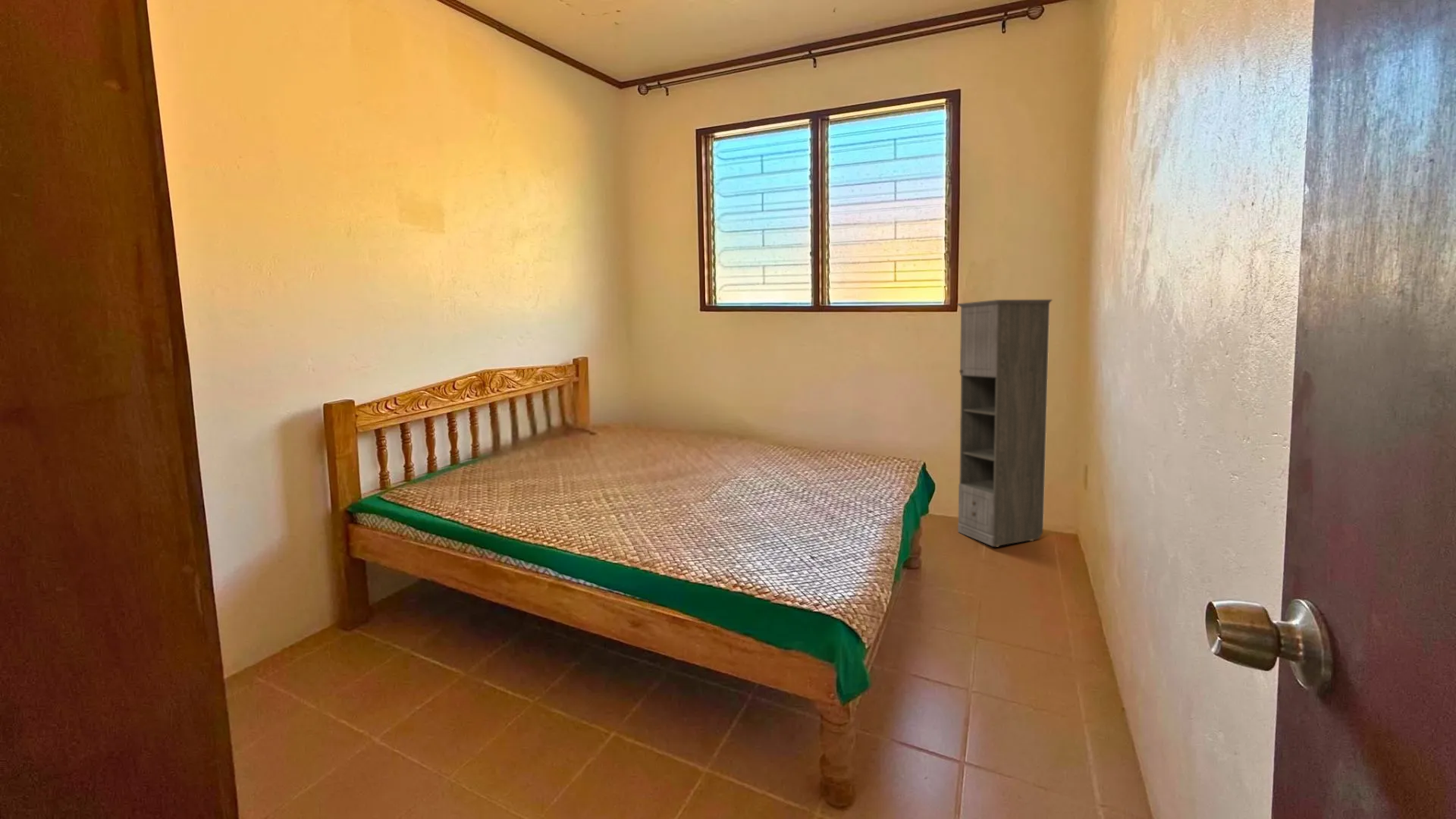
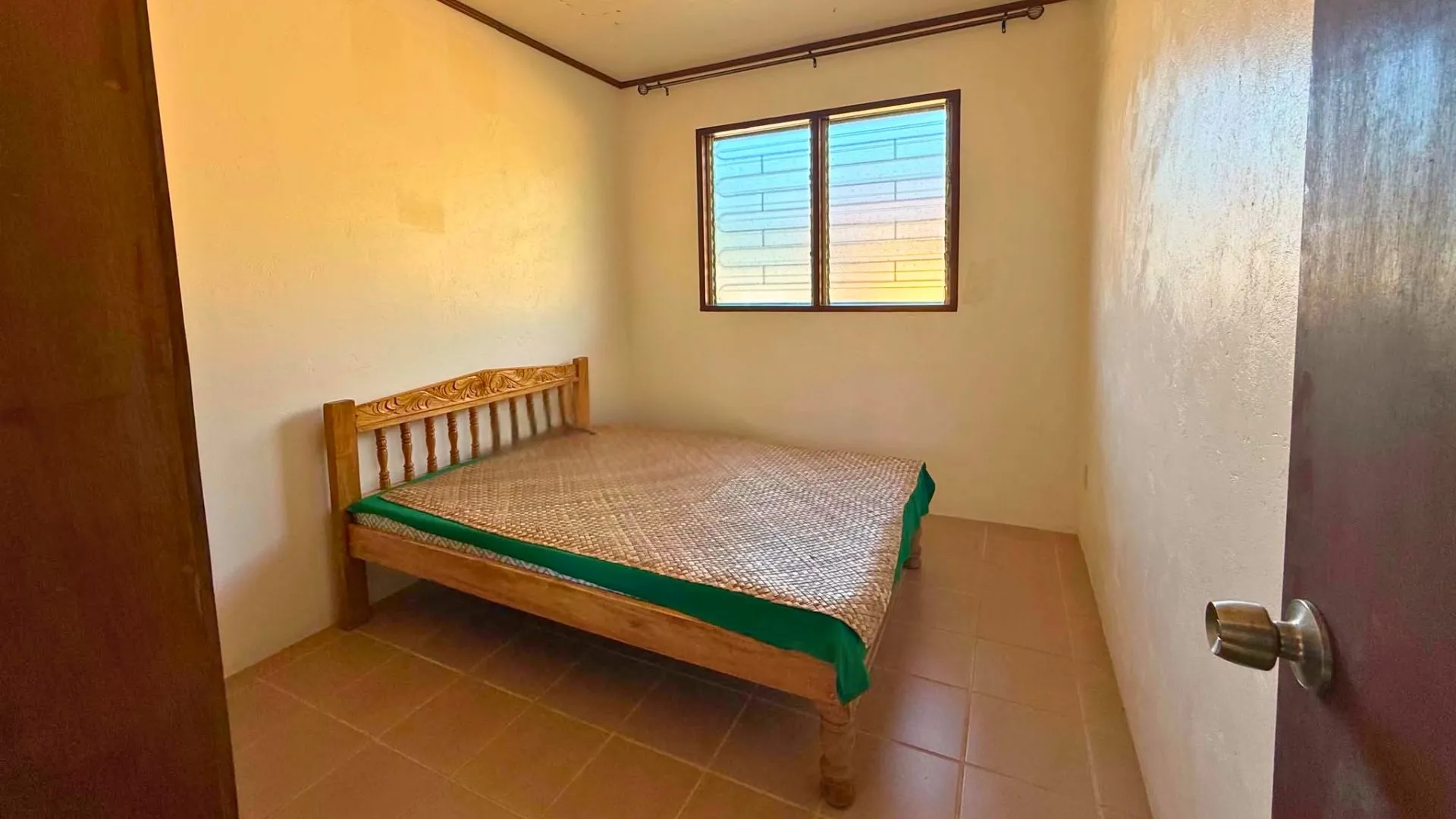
- storage cabinet (1000, 421)
